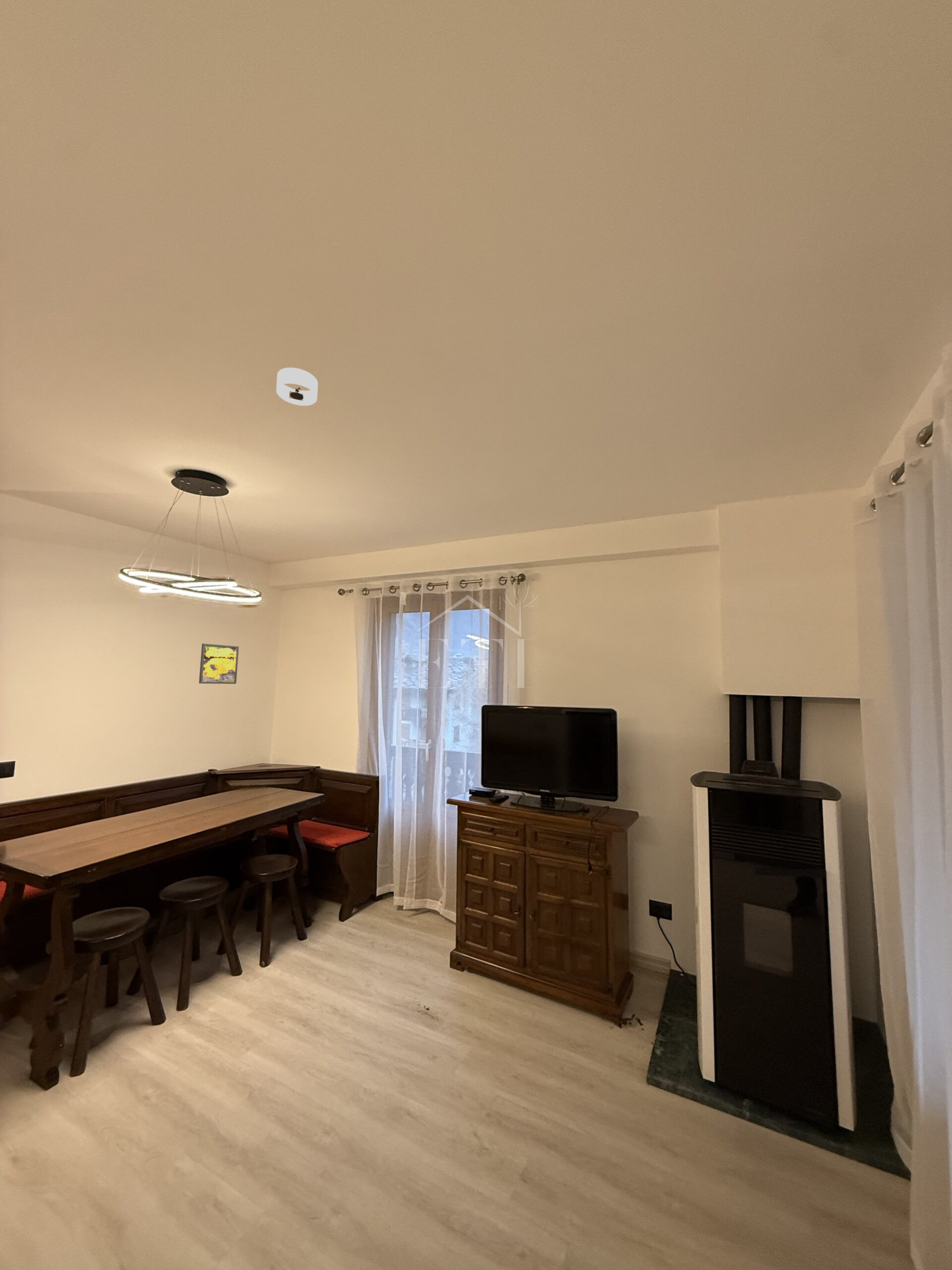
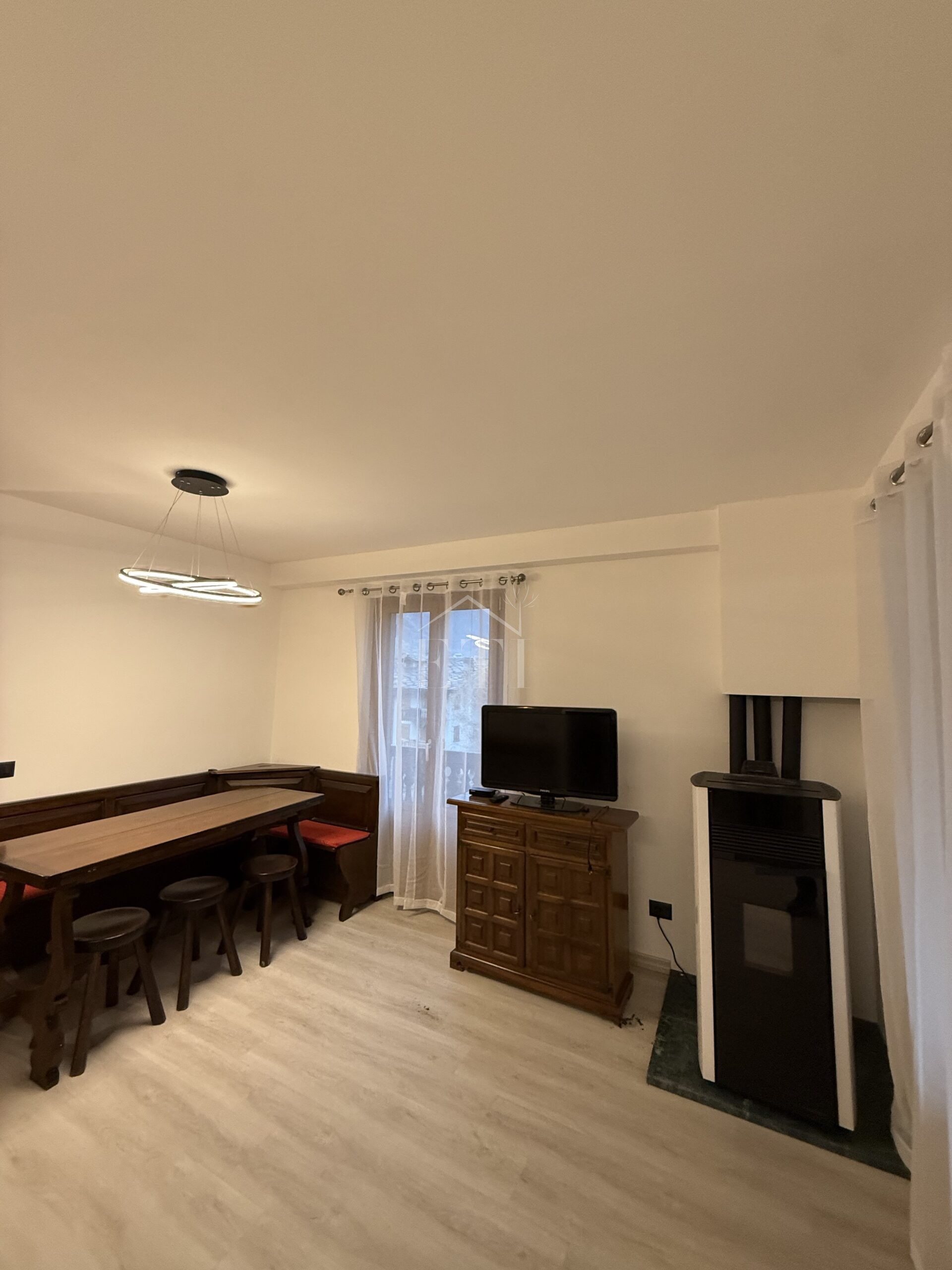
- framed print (219, 664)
- smoke detector (298, 388)
